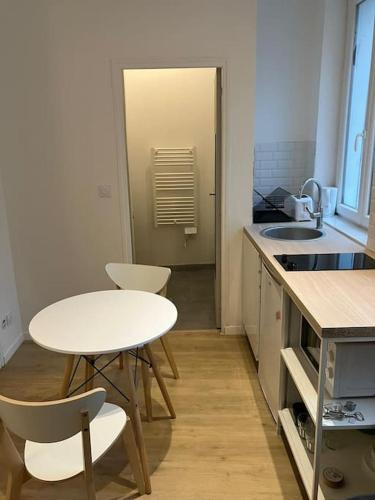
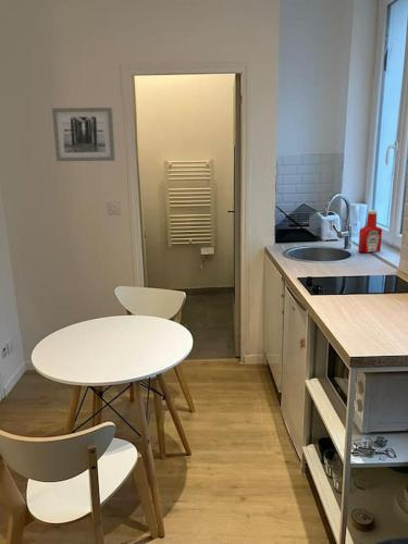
+ wall art (84, 134)
+ soap bottle (370, 231)
